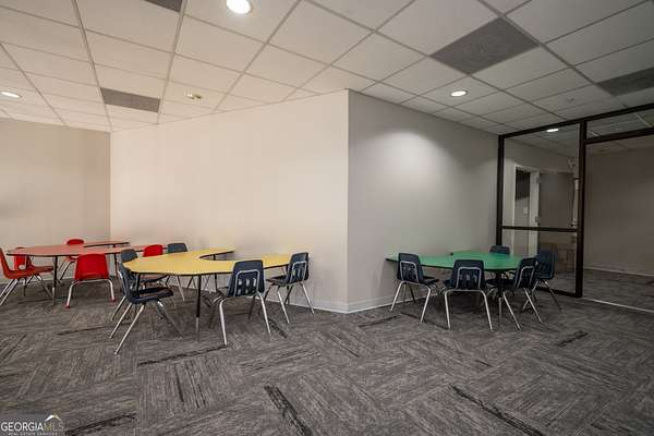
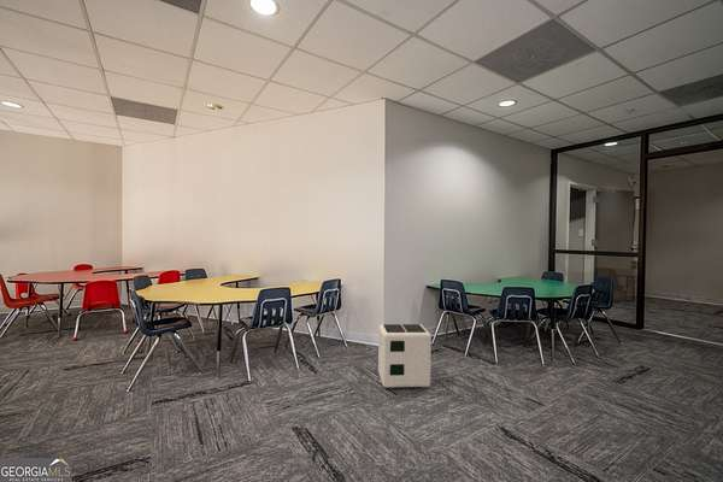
+ air purifier (402, 354)
